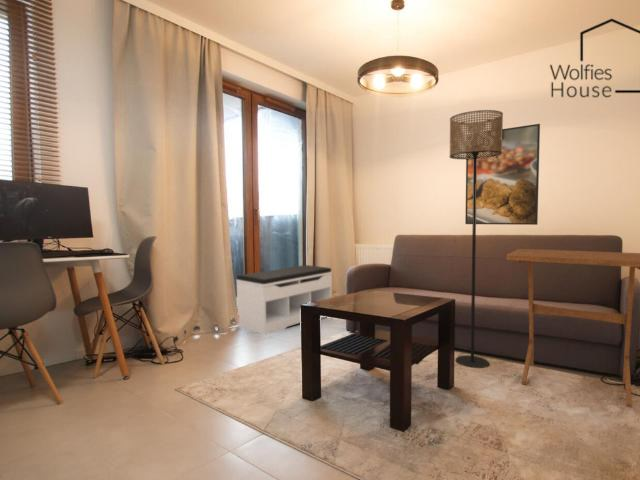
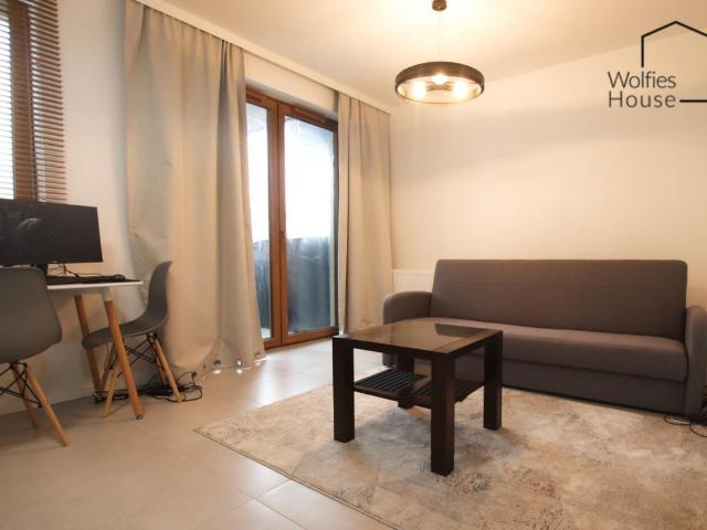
- bench (287, 296)
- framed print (500, 177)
- side table (578, 317)
- floor lamp (473, 242)
